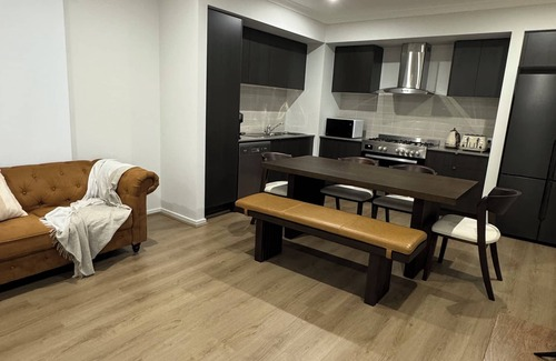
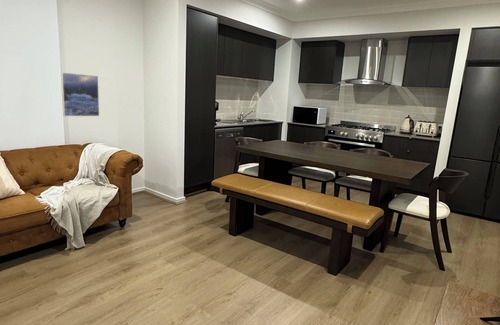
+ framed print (81, 95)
